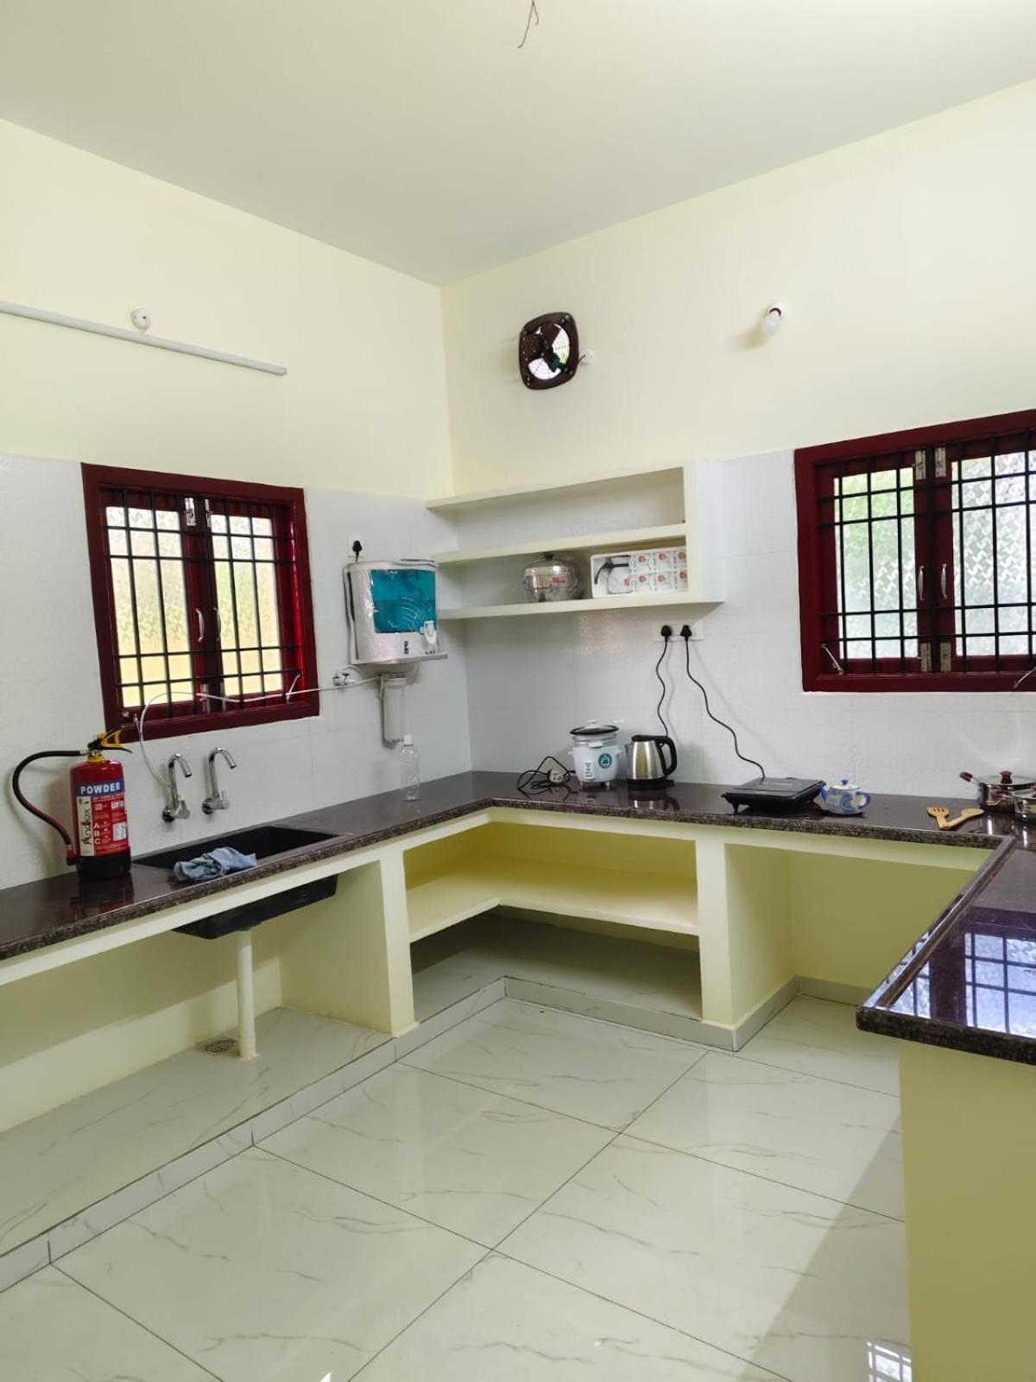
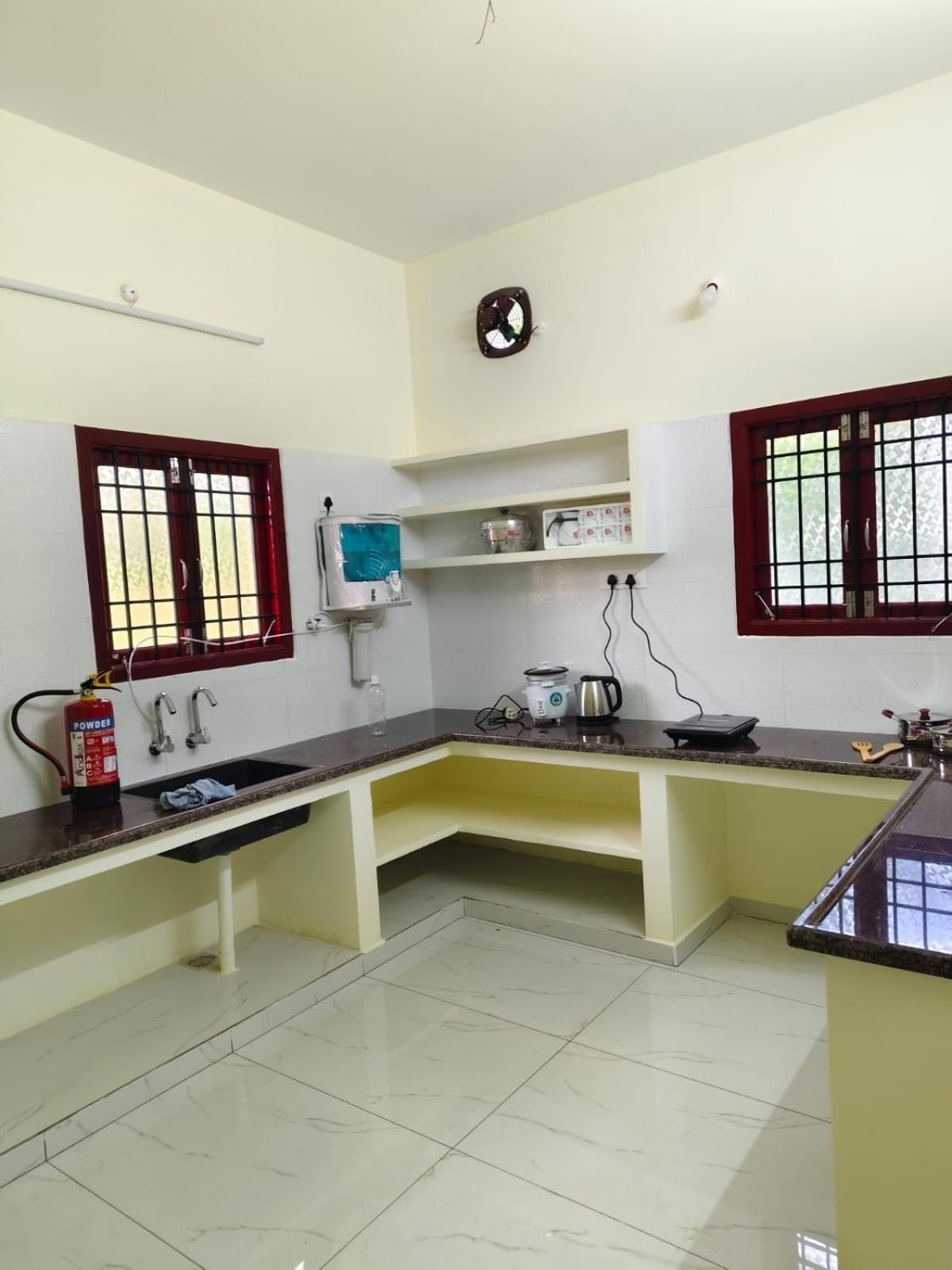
- teapot (842, 794)
